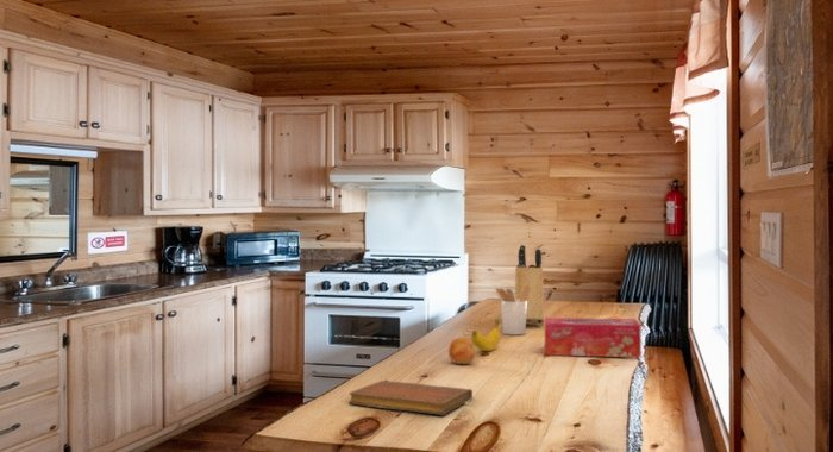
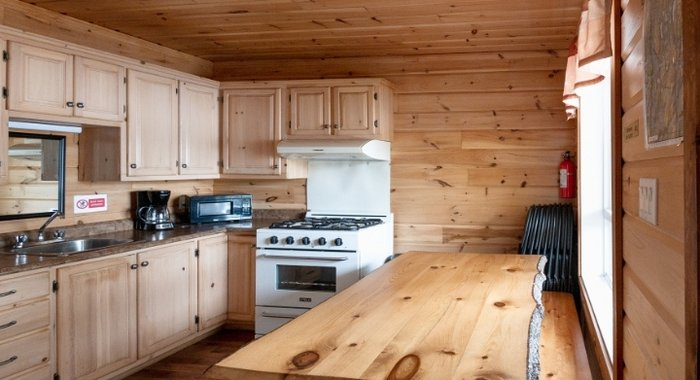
- banana (487, 337)
- knife block (528, 283)
- tissue box (590, 335)
- utensil holder (511, 309)
- notebook (411, 395)
- fruit (462, 350)
